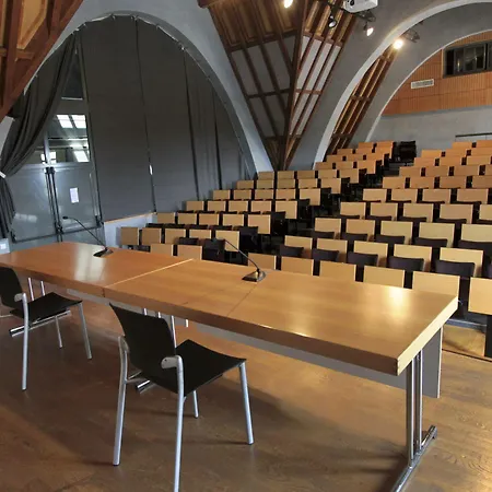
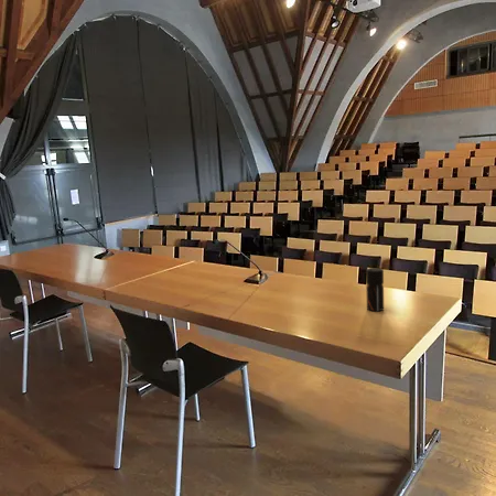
+ pepper grinder (375, 289)
